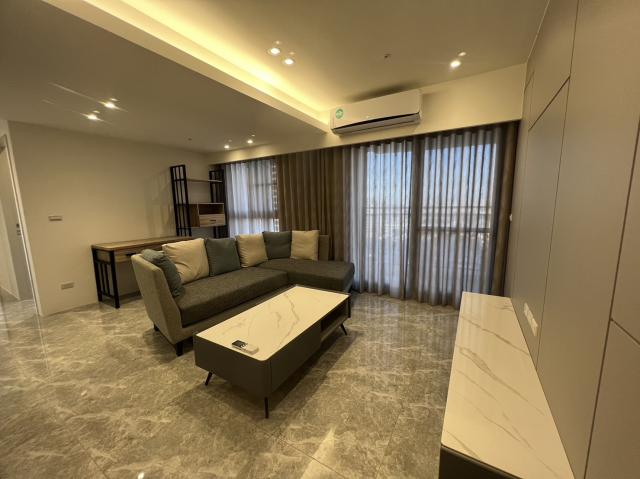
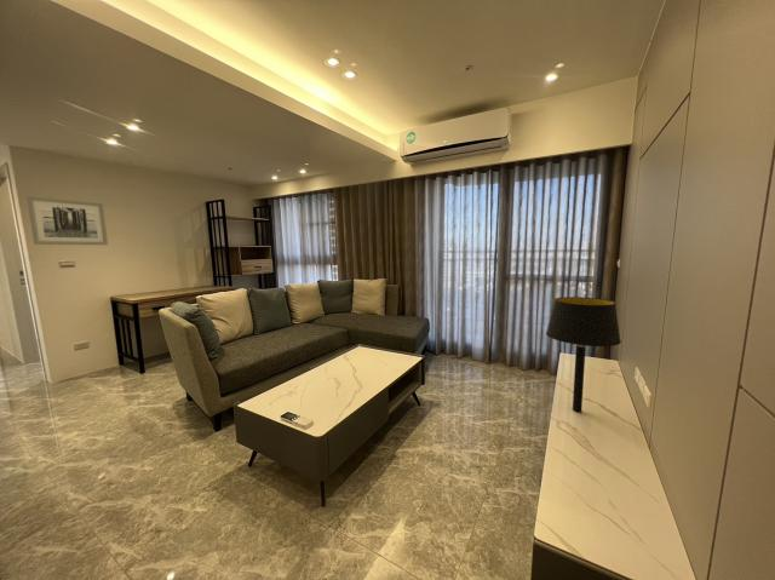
+ wall art (70, 223)
+ table lamp (580, 356)
